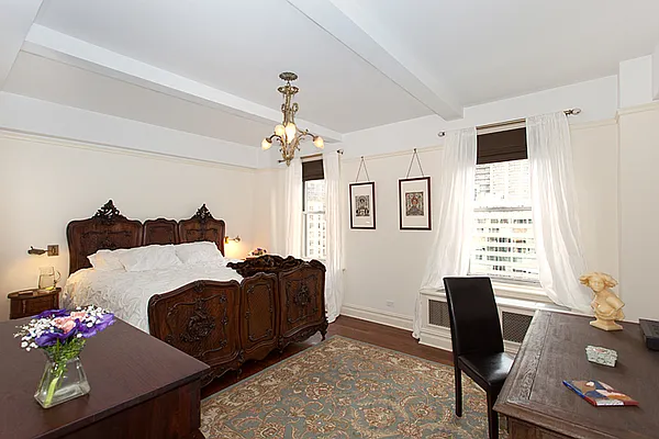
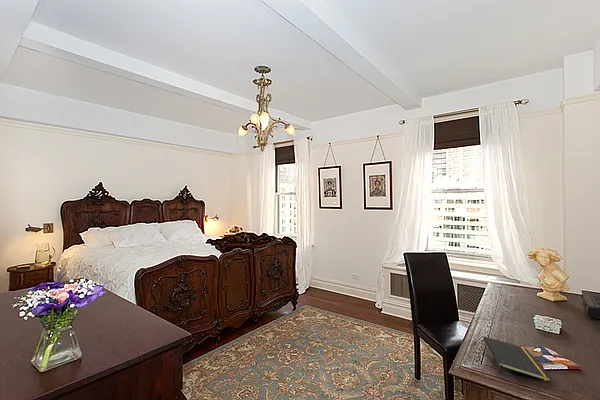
+ notepad (513, 356)
